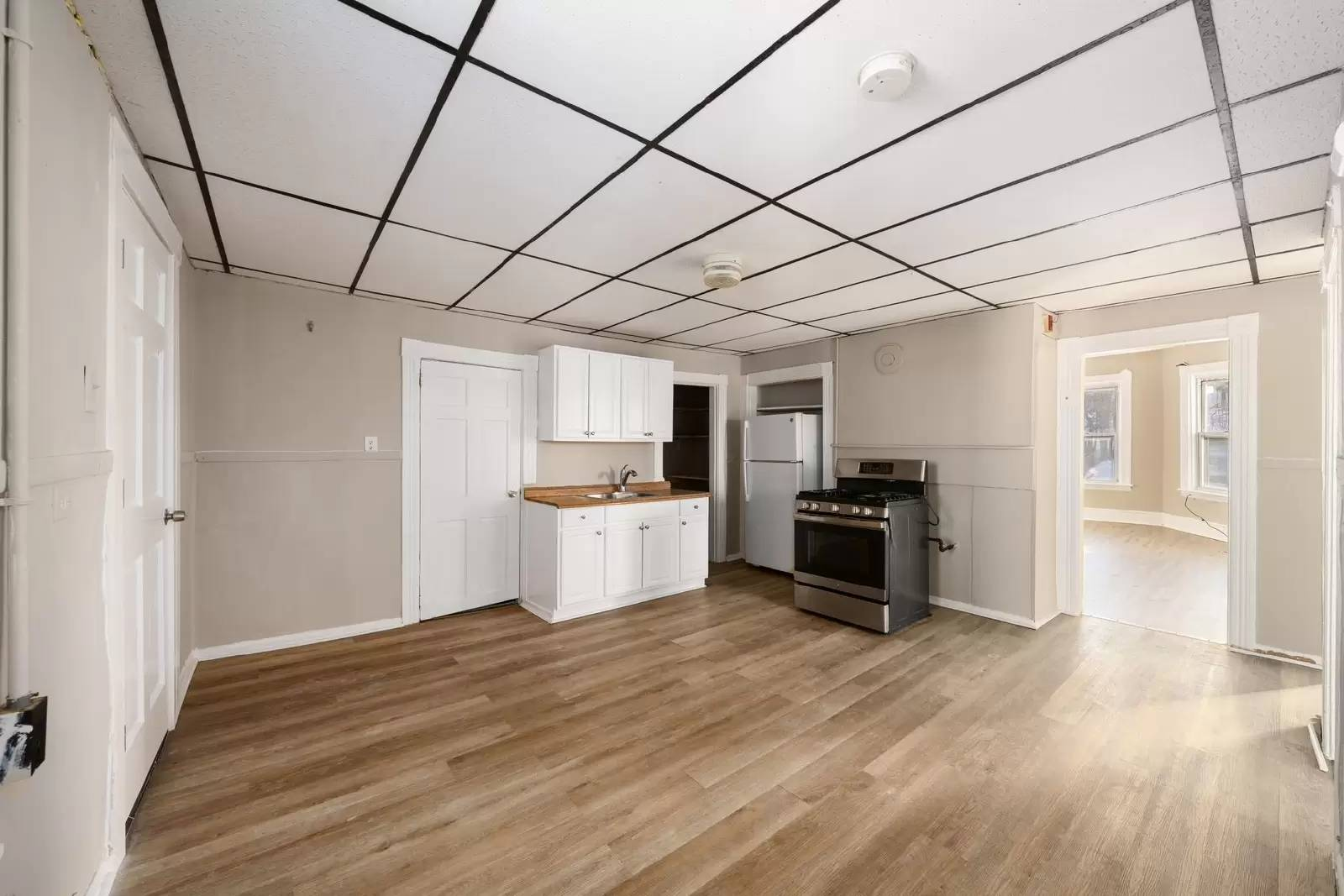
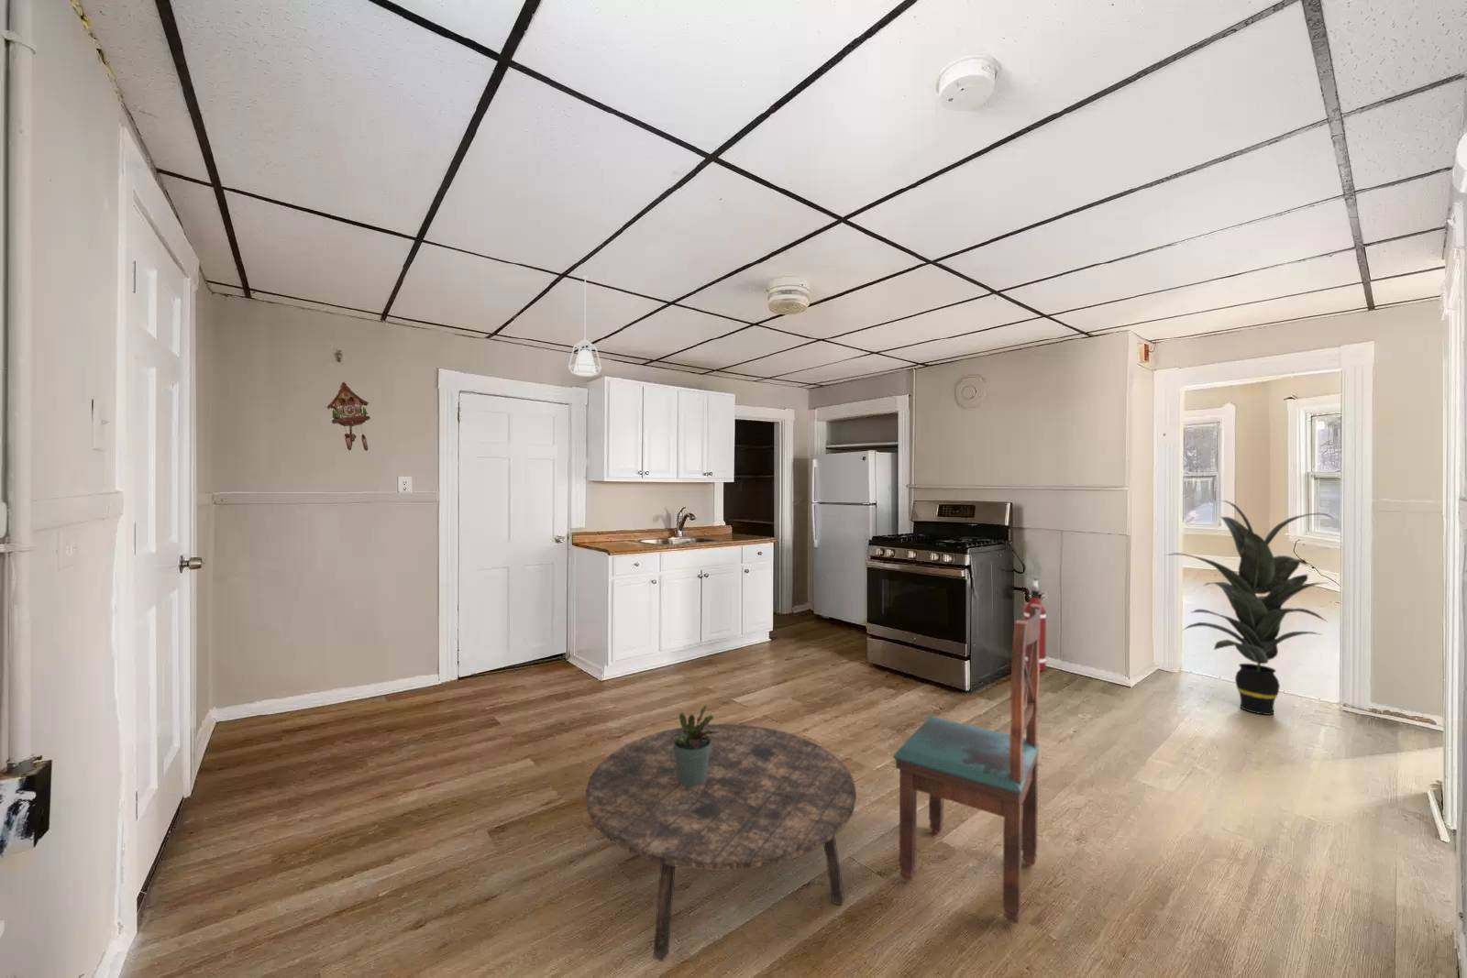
+ coffee table (720, 821)
+ potted plant (697, 743)
+ pendant lamp (585, 324)
+ fire extinguisher (1028, 619)
+ indoor plant (1249, 604)
+ dining chair (971, 739)
+ cuckoo clock (347, 416)
